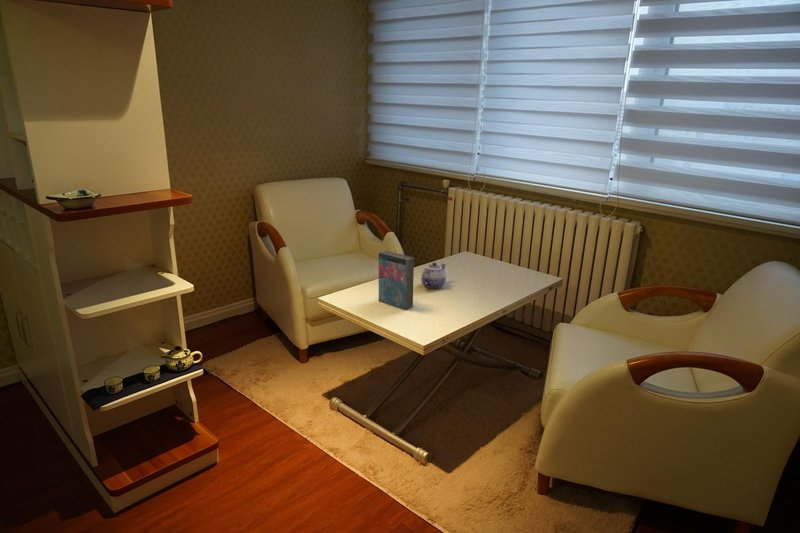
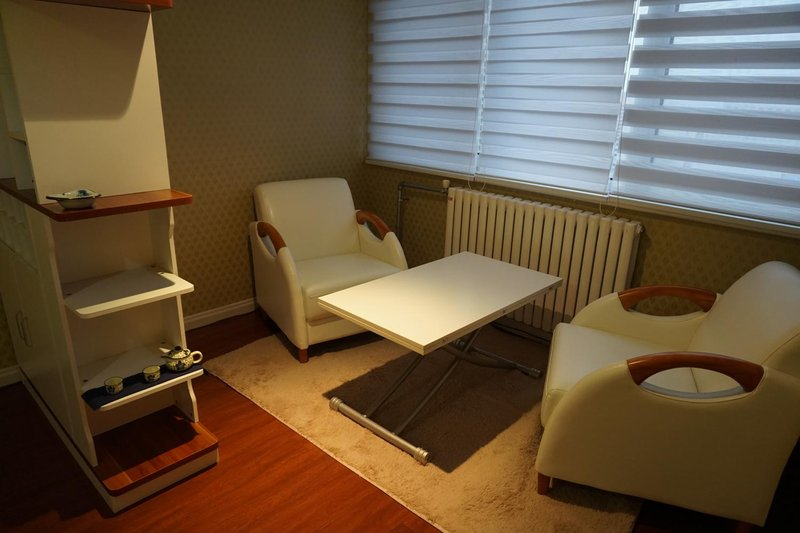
- book (395, 279)
- teapot (433, 274)
